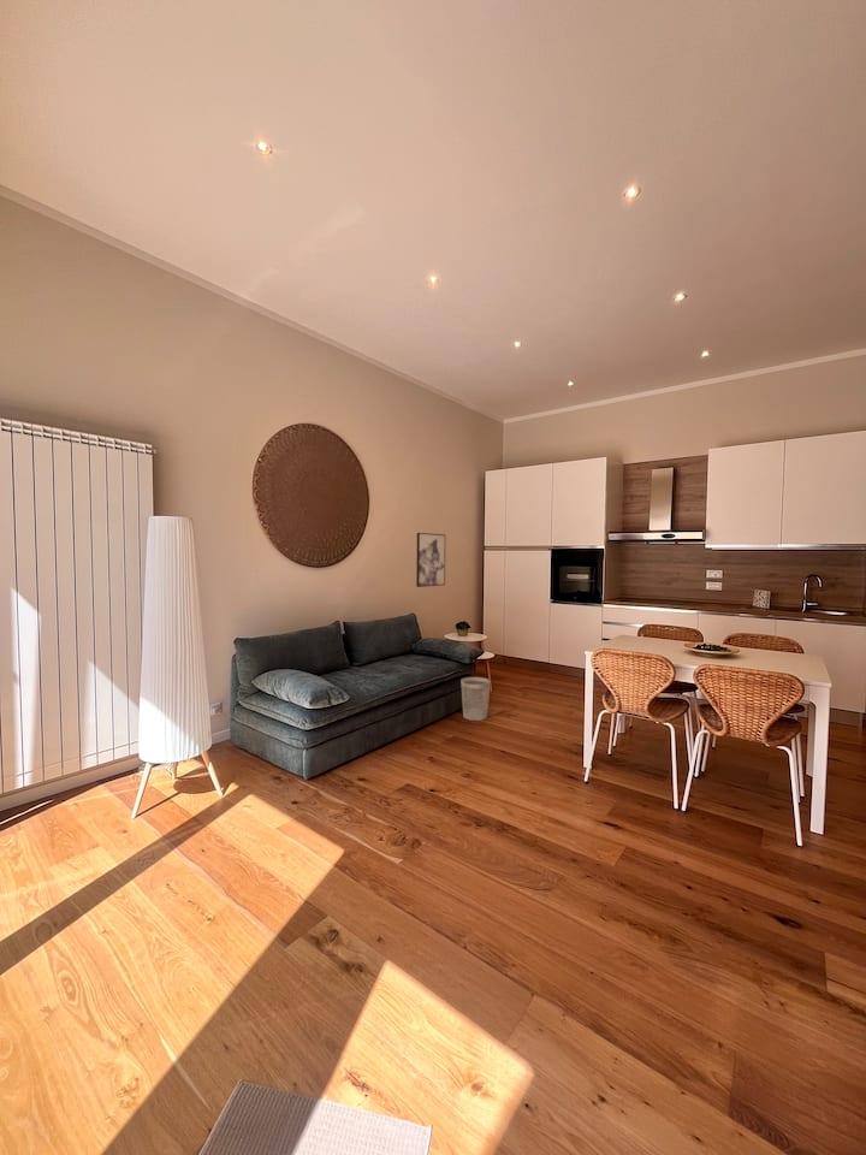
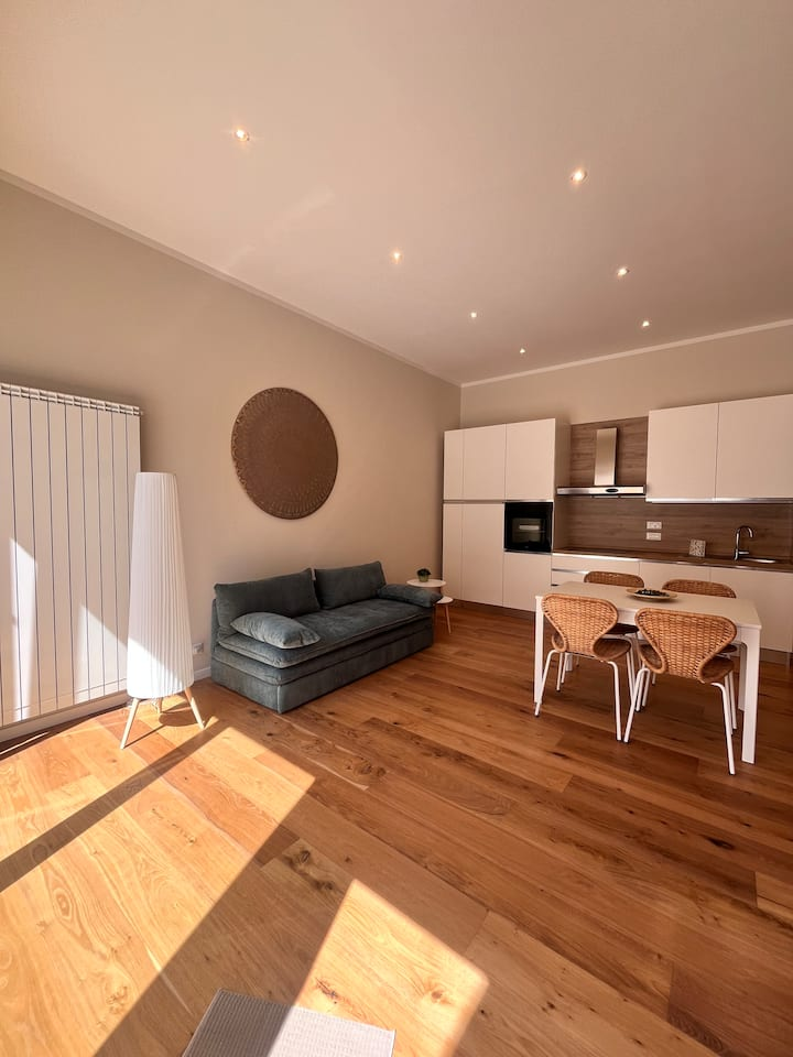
- wastebasket (475, 698)
- wall art (431, 559)
